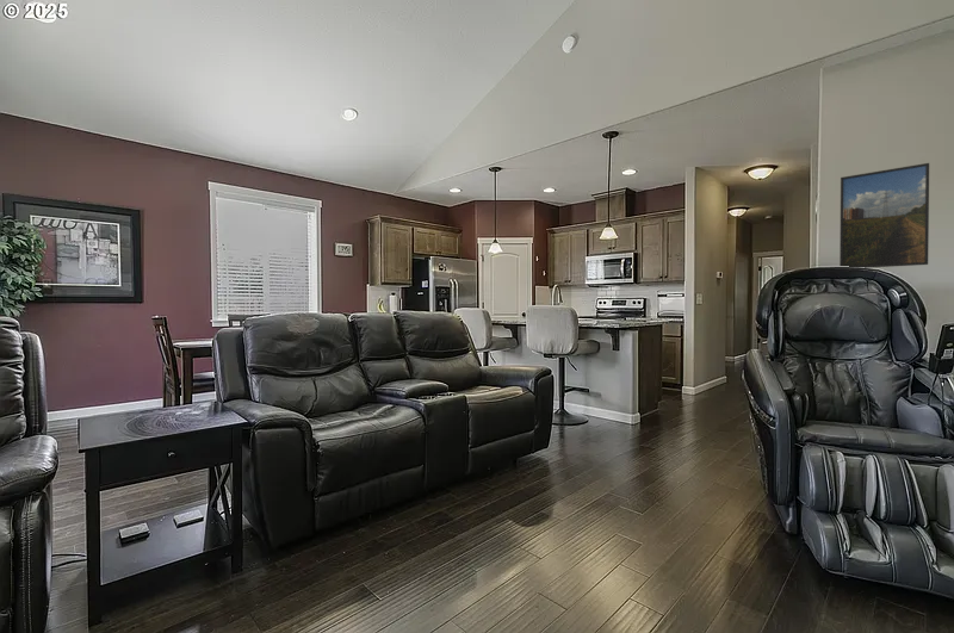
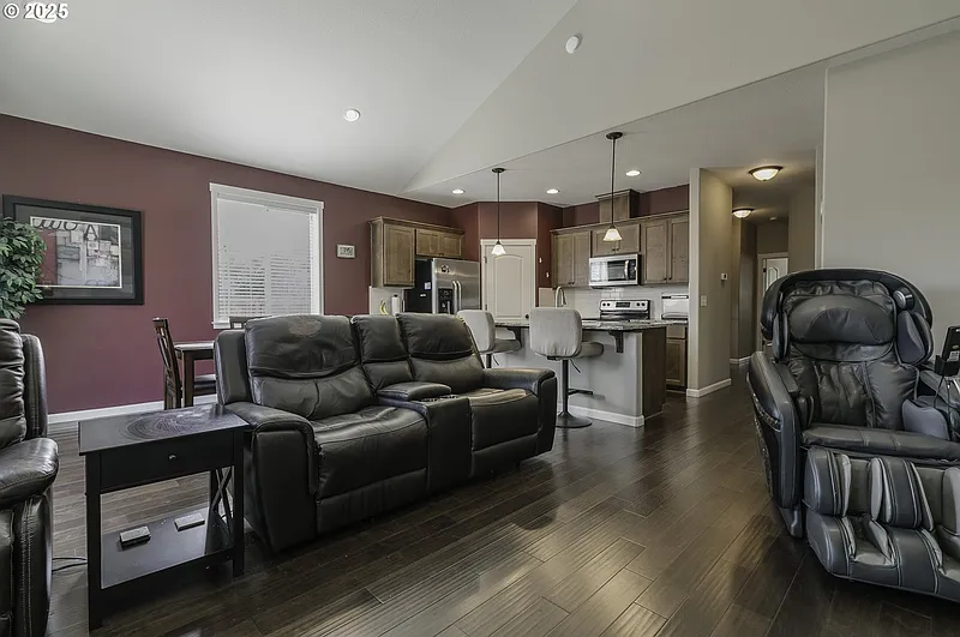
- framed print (881, 218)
